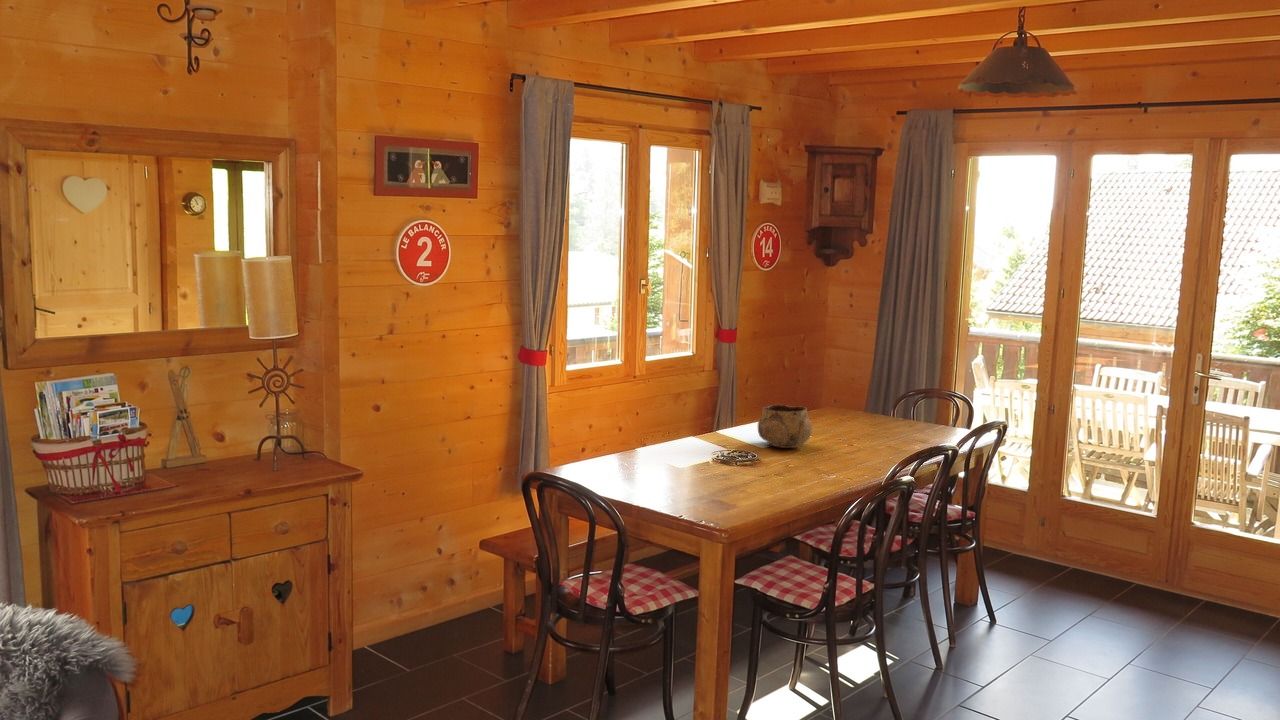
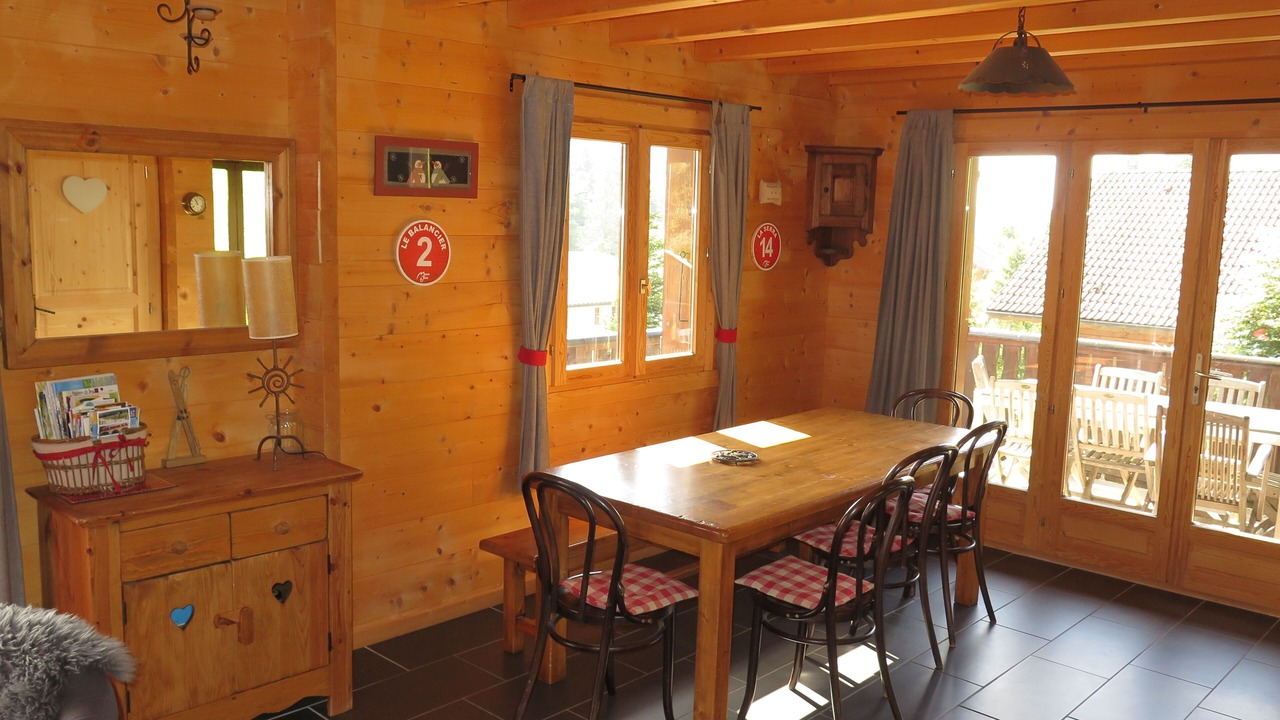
- decorative bowl (784, 426)
